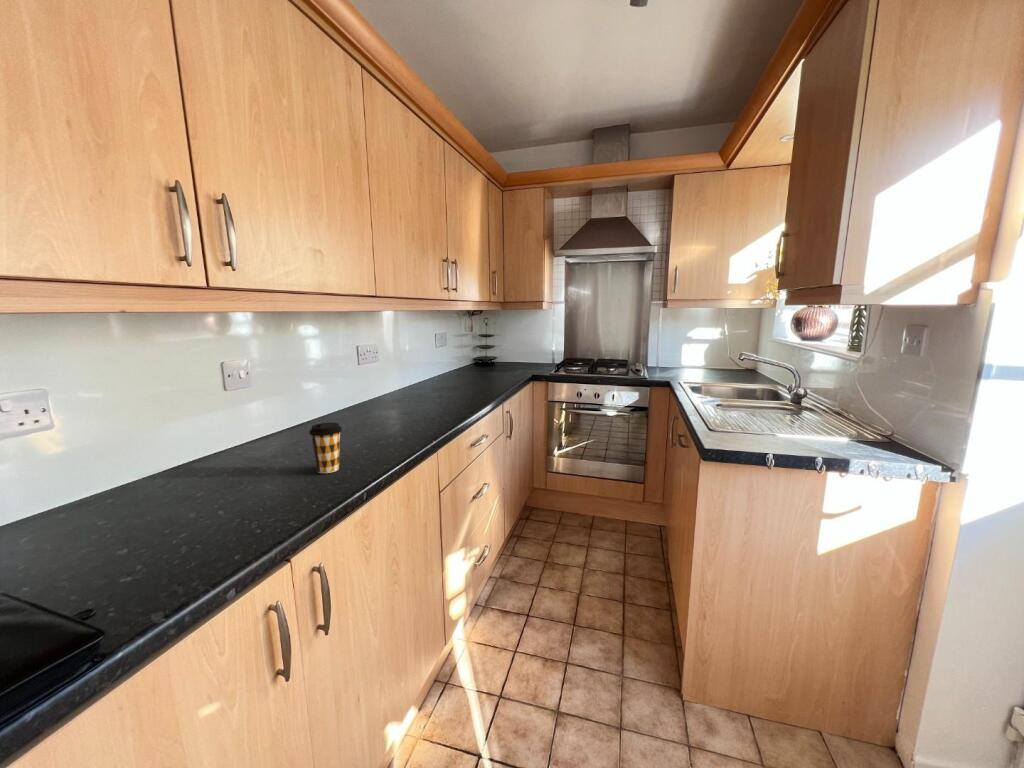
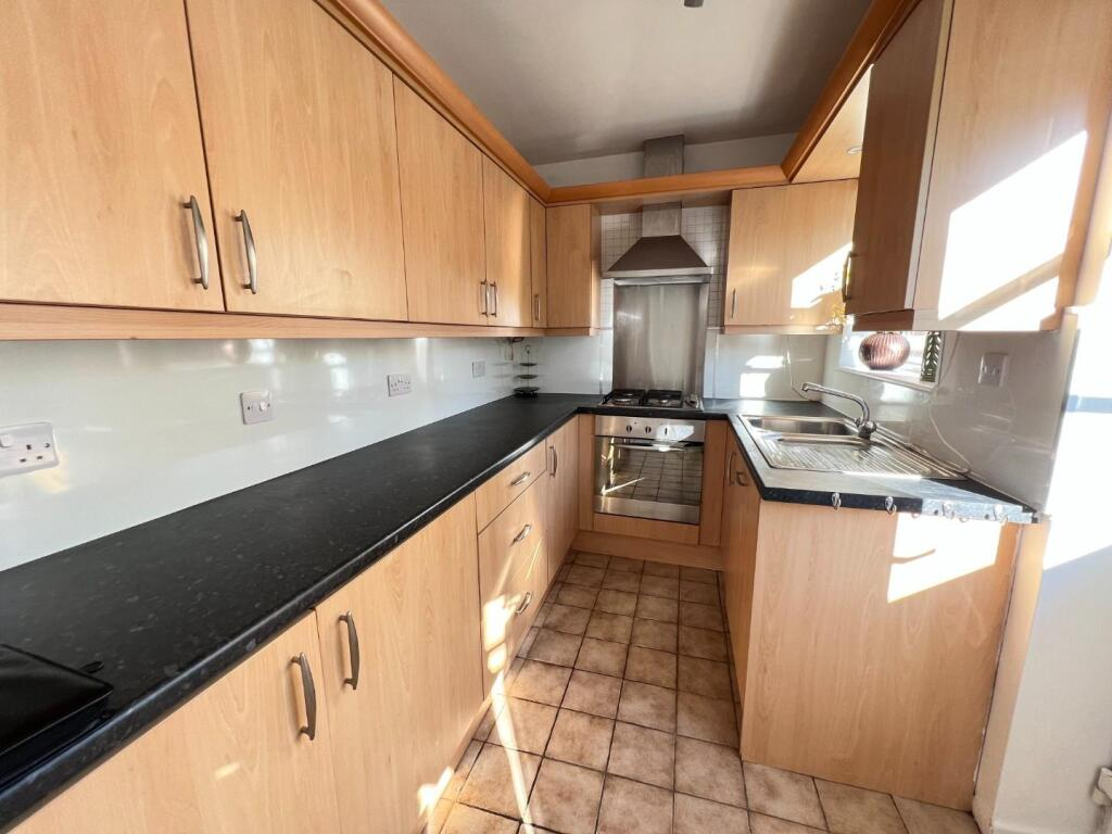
- coffee cup (326, 447)
